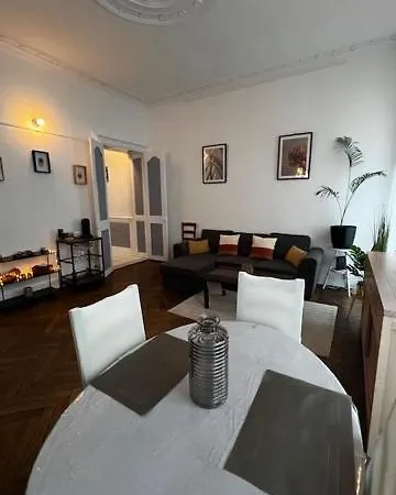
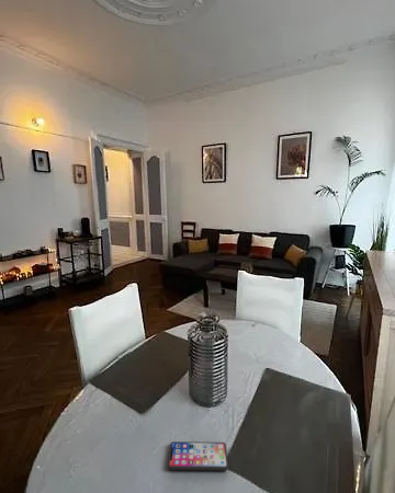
+ smartphone (198, 455)
